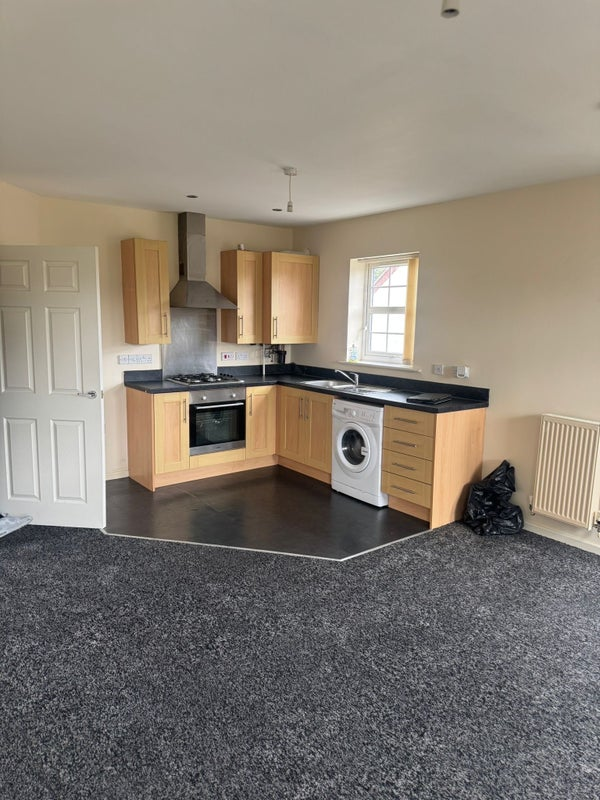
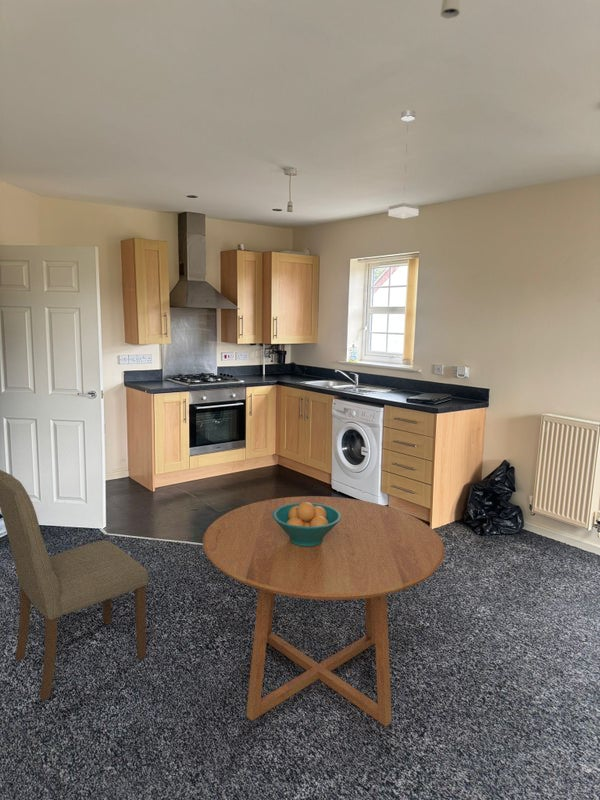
+ dining chair (72, 565)
+ fruit bowl (306, 521)
+ dining table (320, 599)
+ pendant lamp (405, 167)
